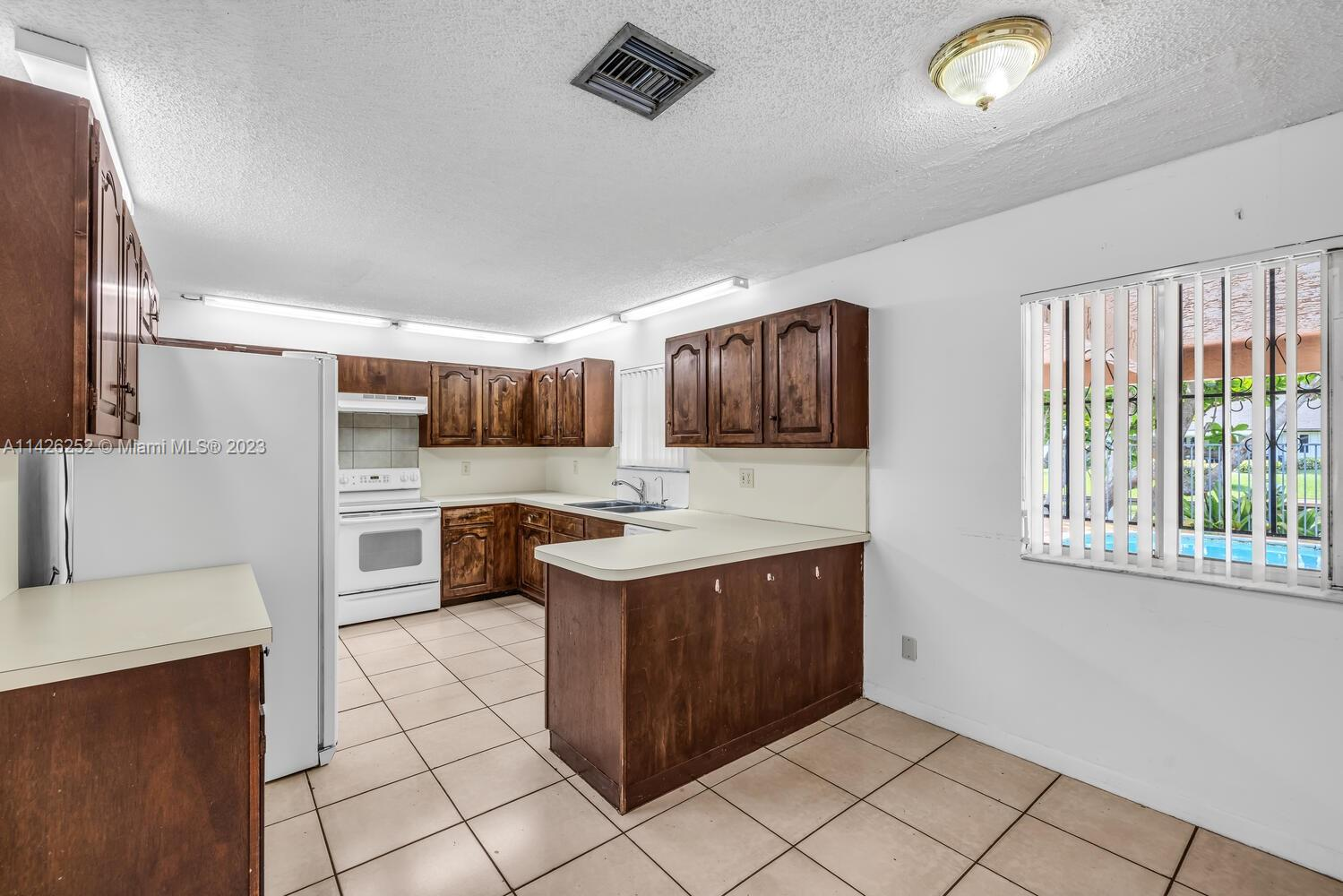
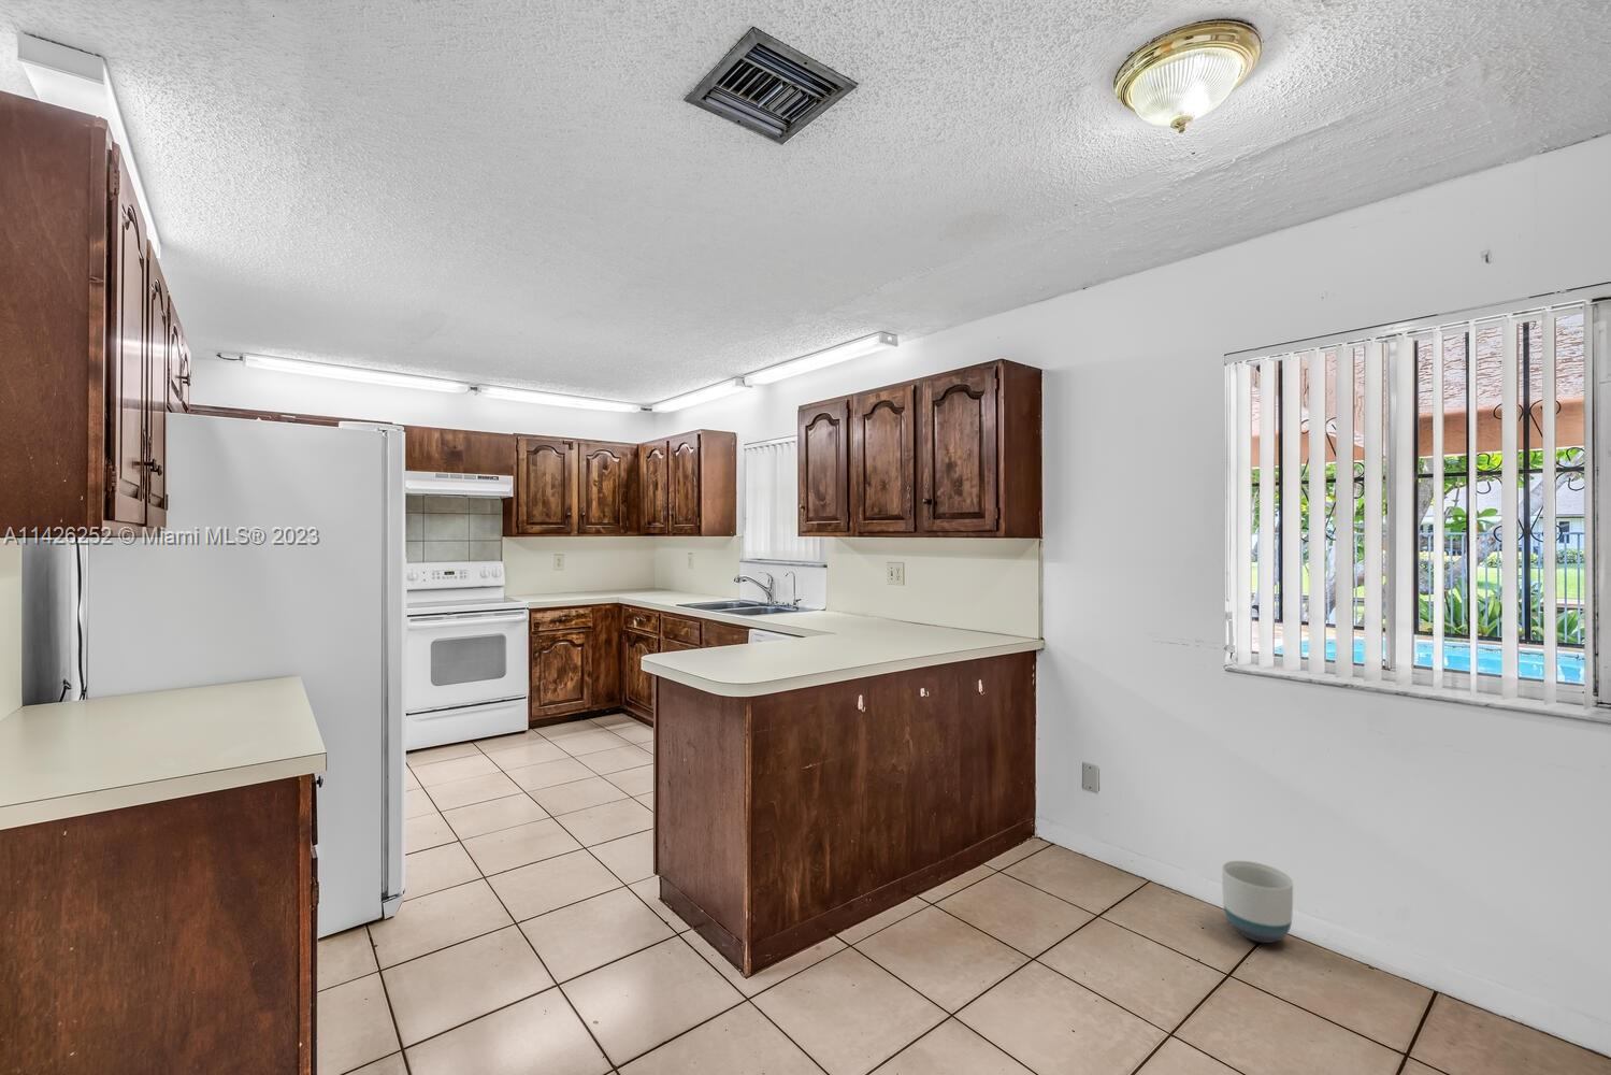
+ planter (1256, 905)
